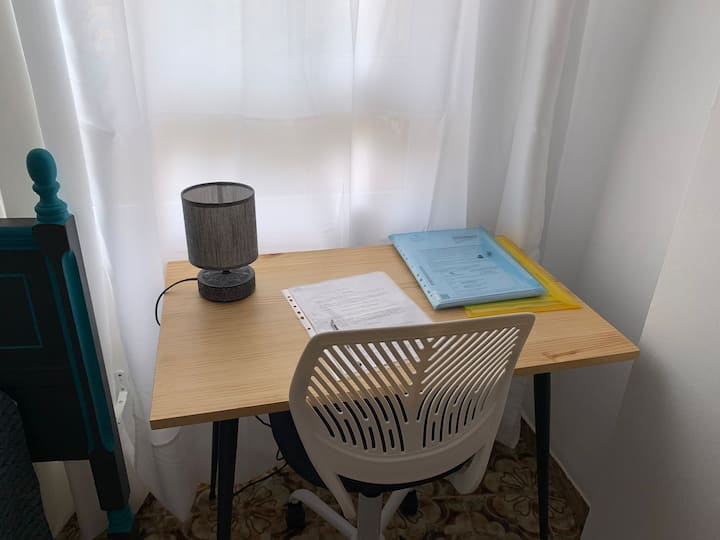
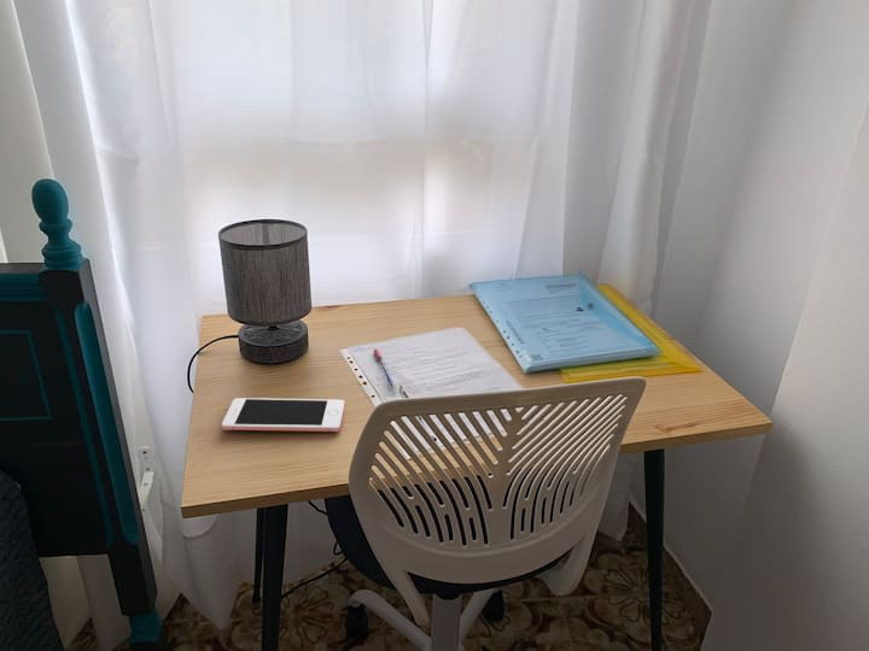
+ cell phone (285, 414)
+ pen (384, 368)
